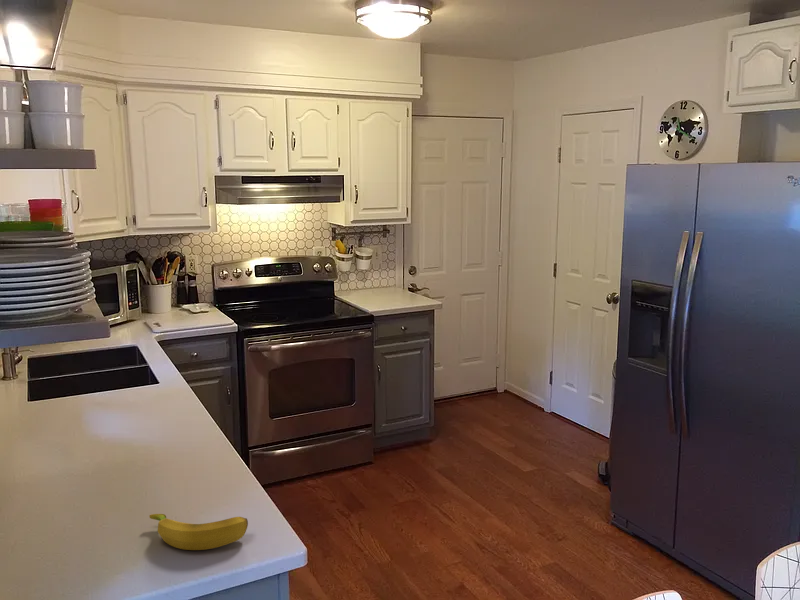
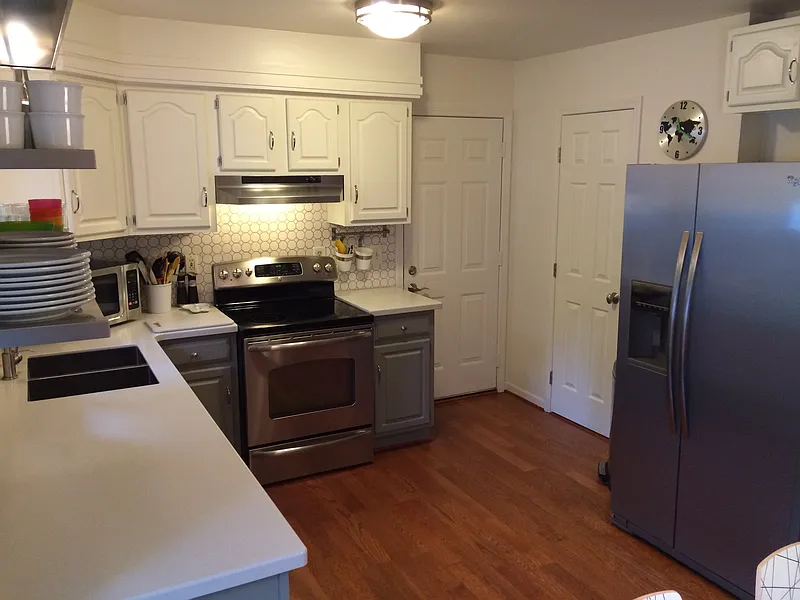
- banana (198, 524)
